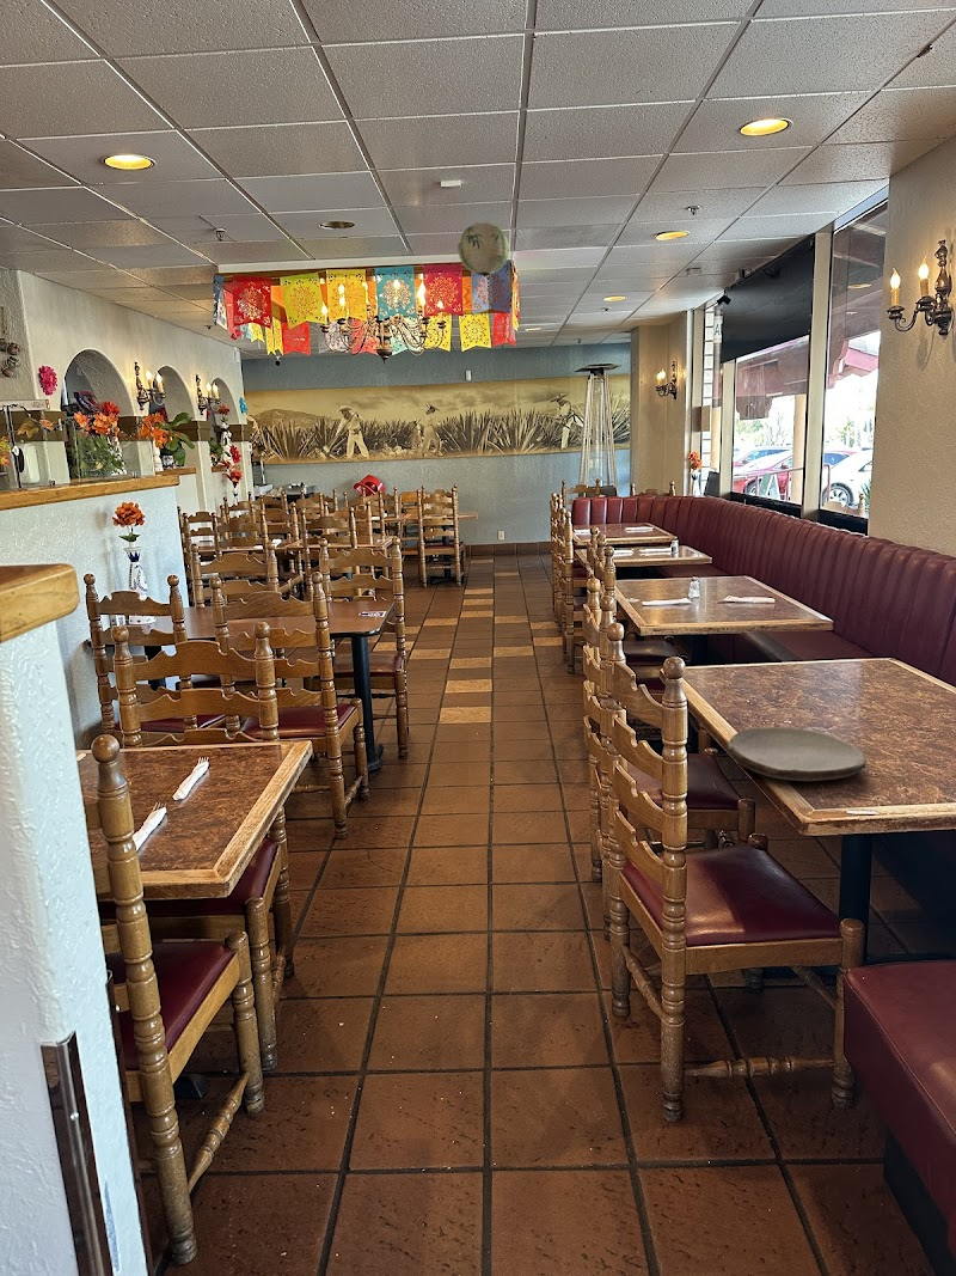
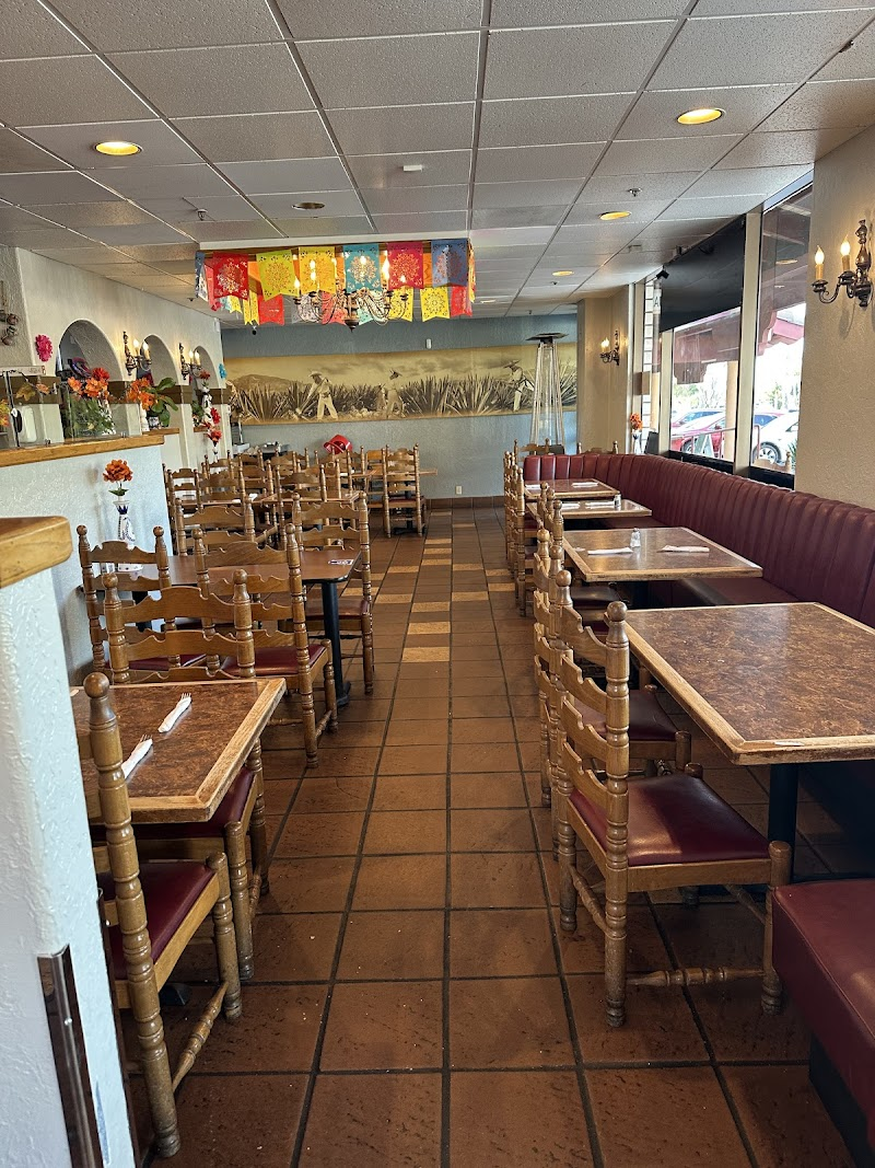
- plate (795, 755)
- paper lantern (483, 249)
